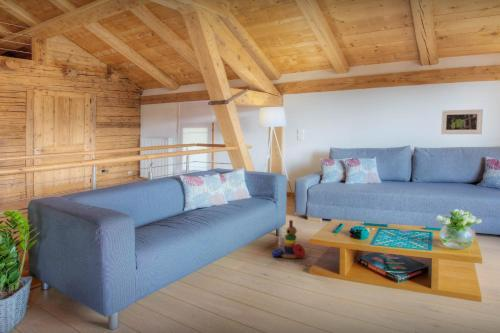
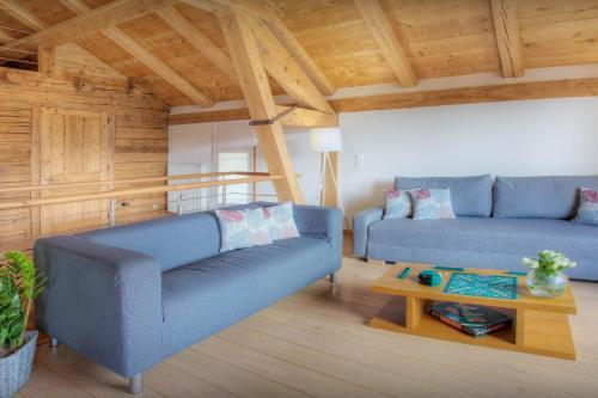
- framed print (461, 122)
- stacking toy (289, 238)
